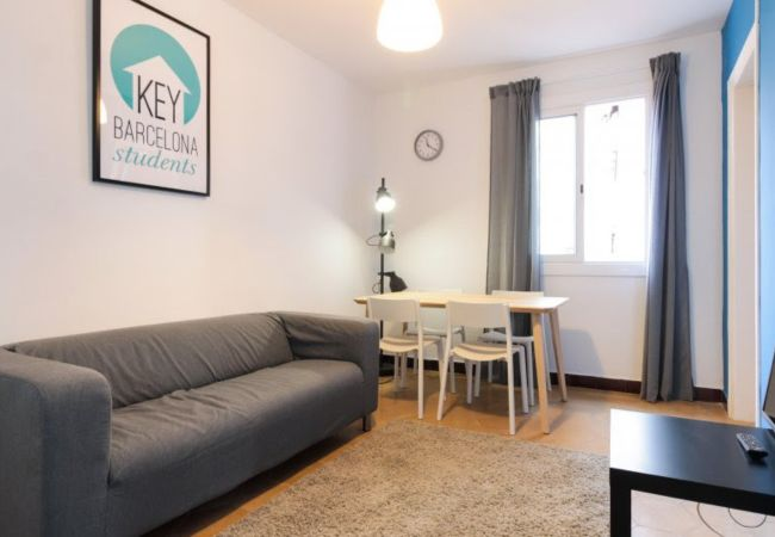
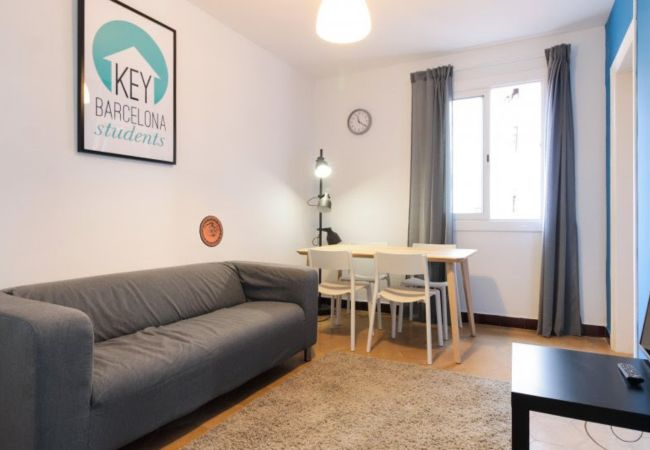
+ decorative plate (211, 231)
